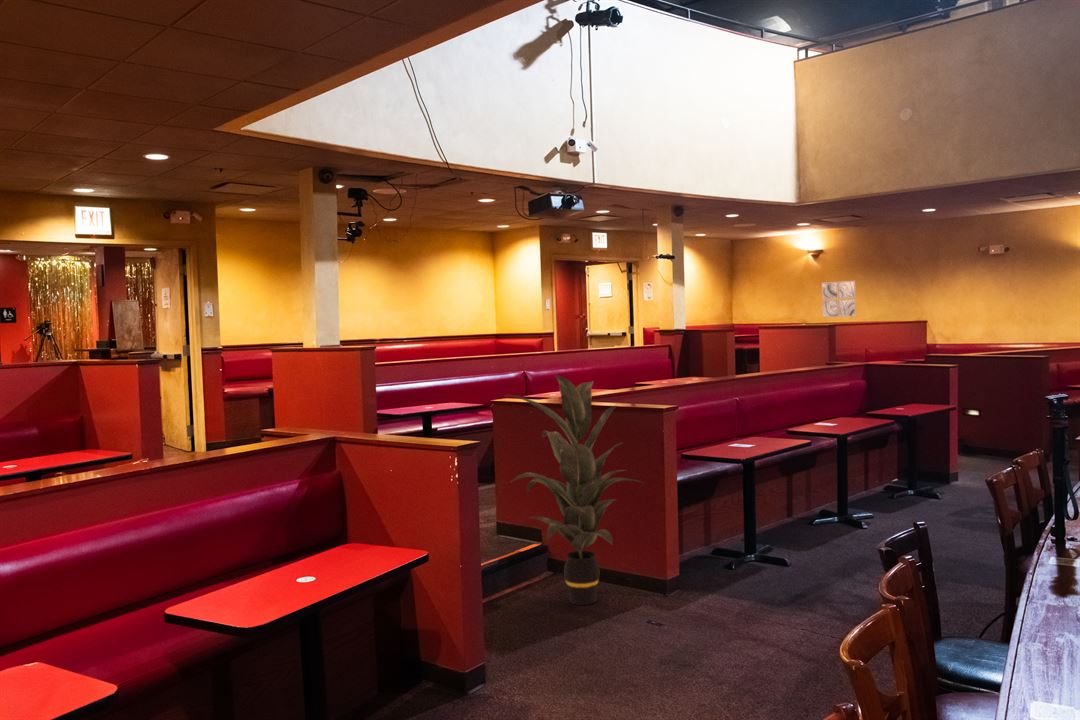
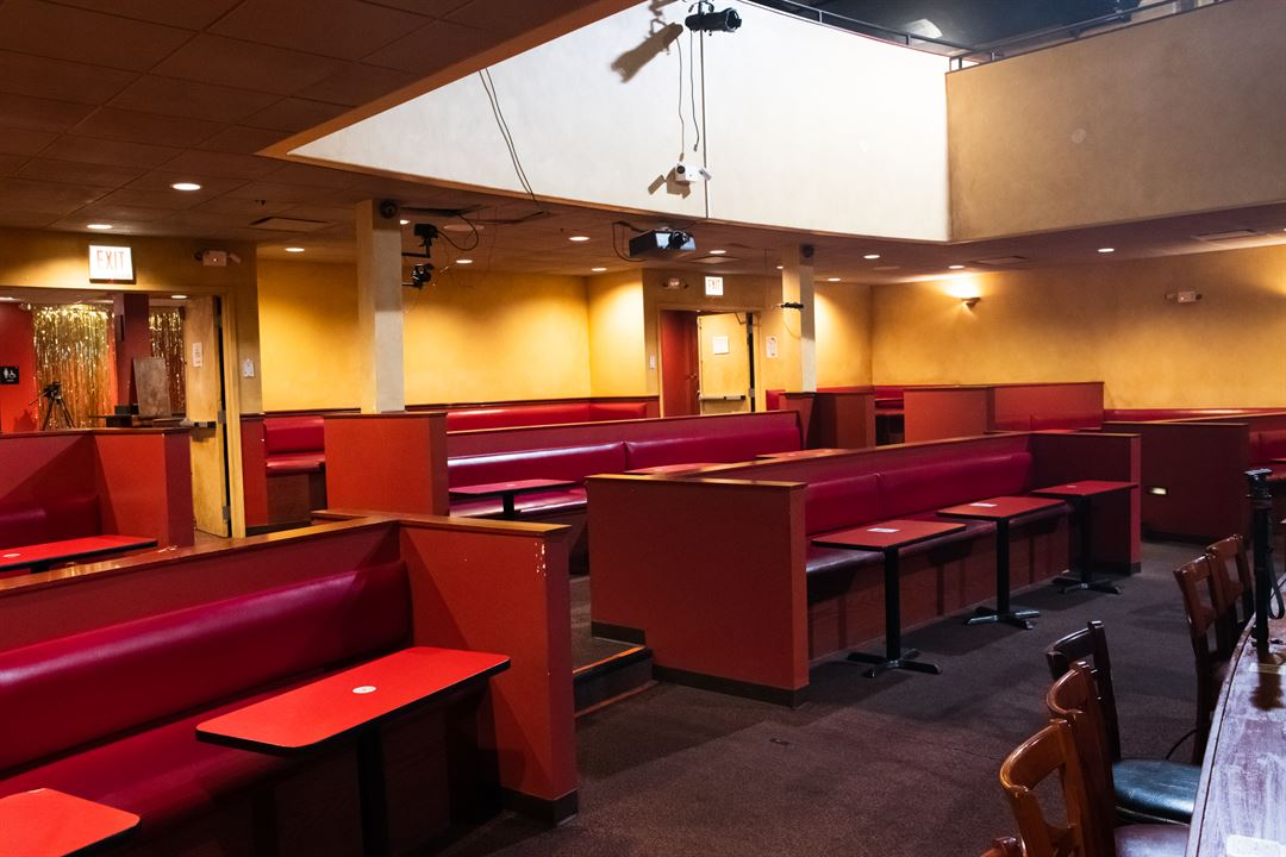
- indoor plant (569, 488)
- wall art (838, 298)
